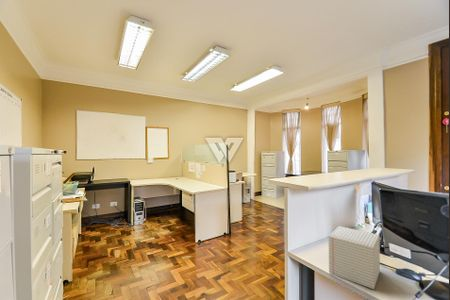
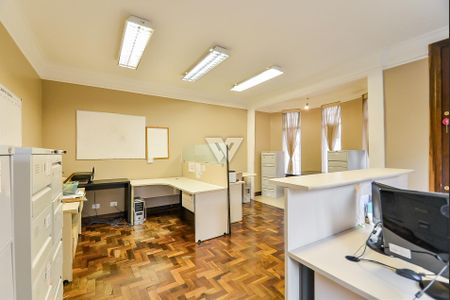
- notepad (354, 253)
